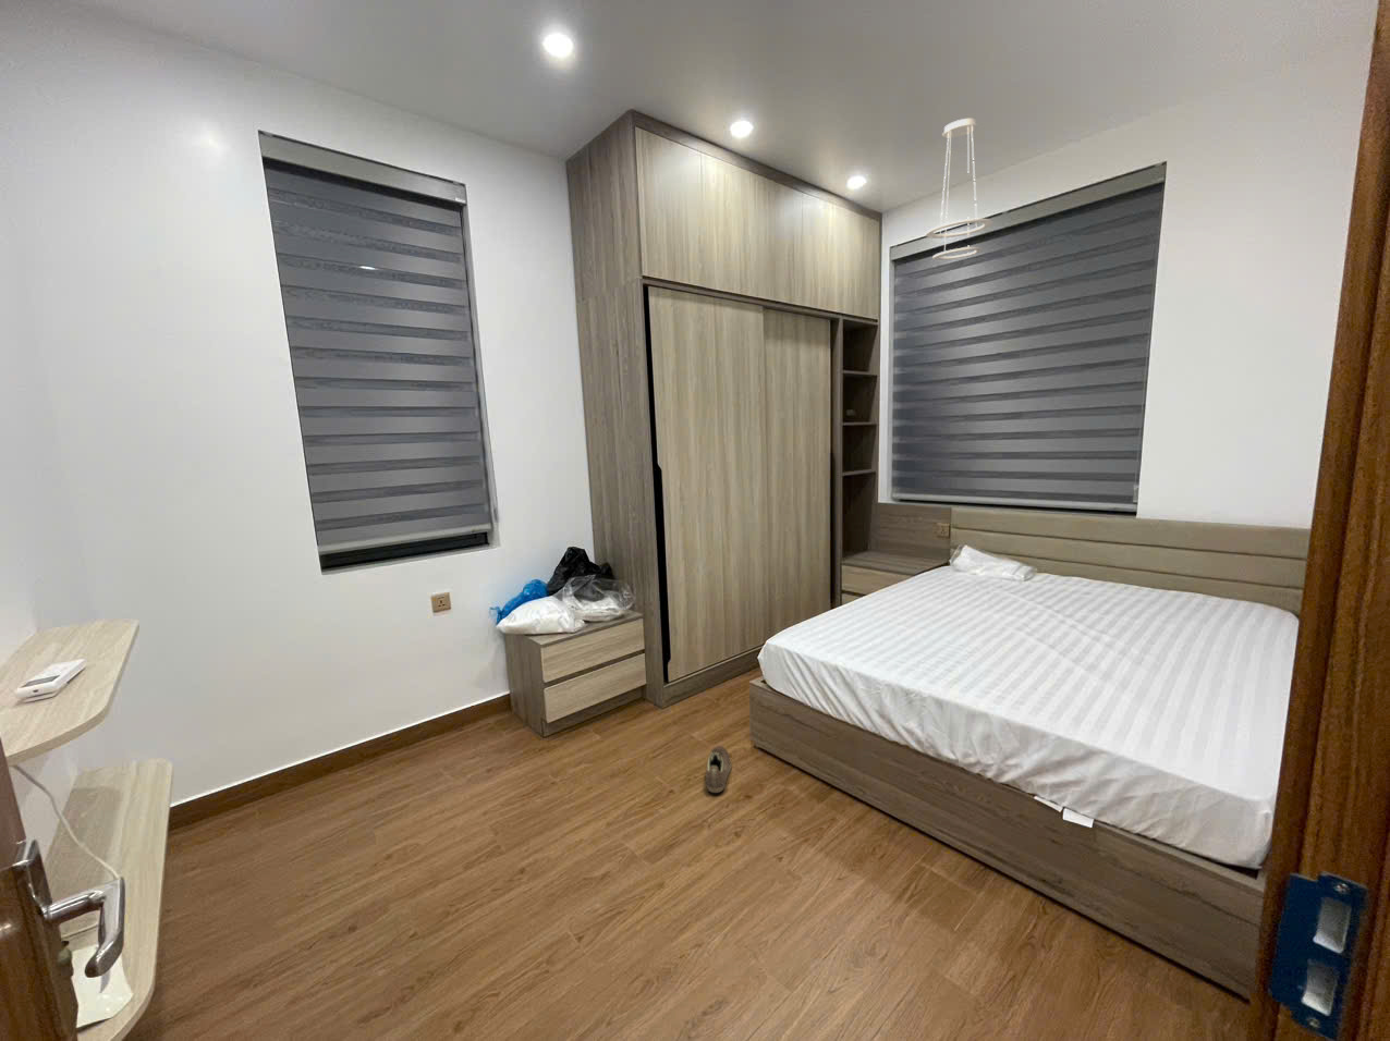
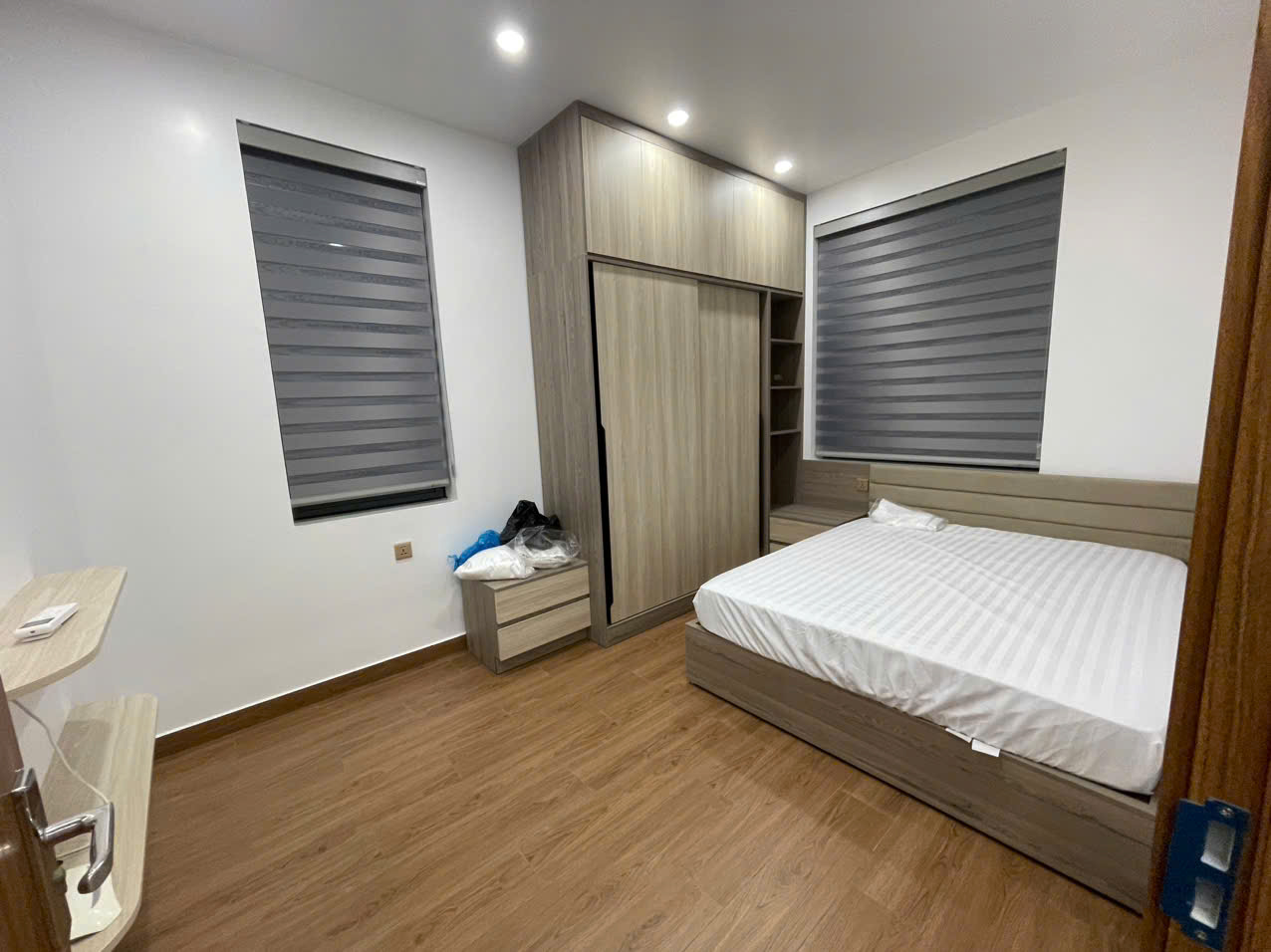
- pendant light (948, 189)
- sneaker (719, 761)
